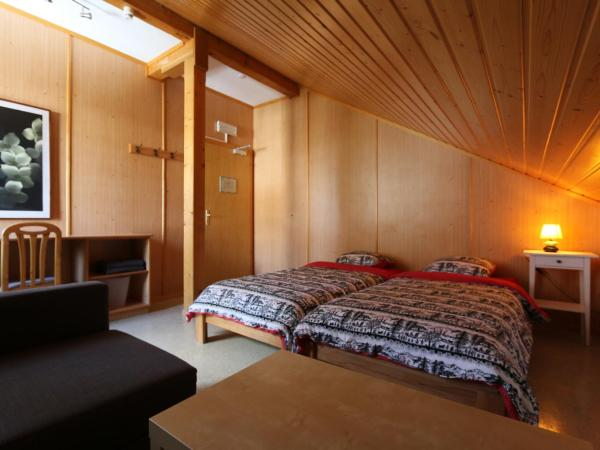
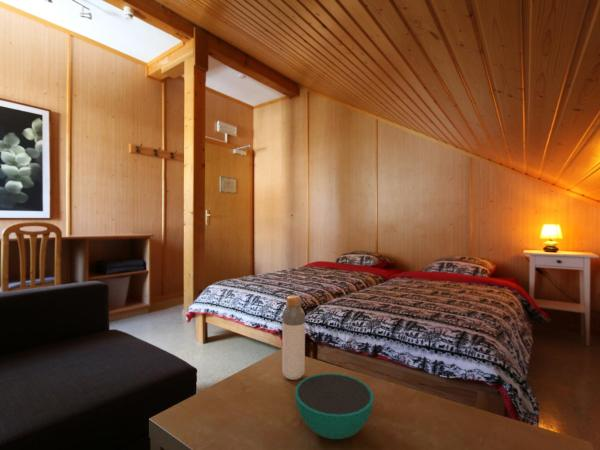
+ bowl (333, 411)
+ bottle (293, 336)
